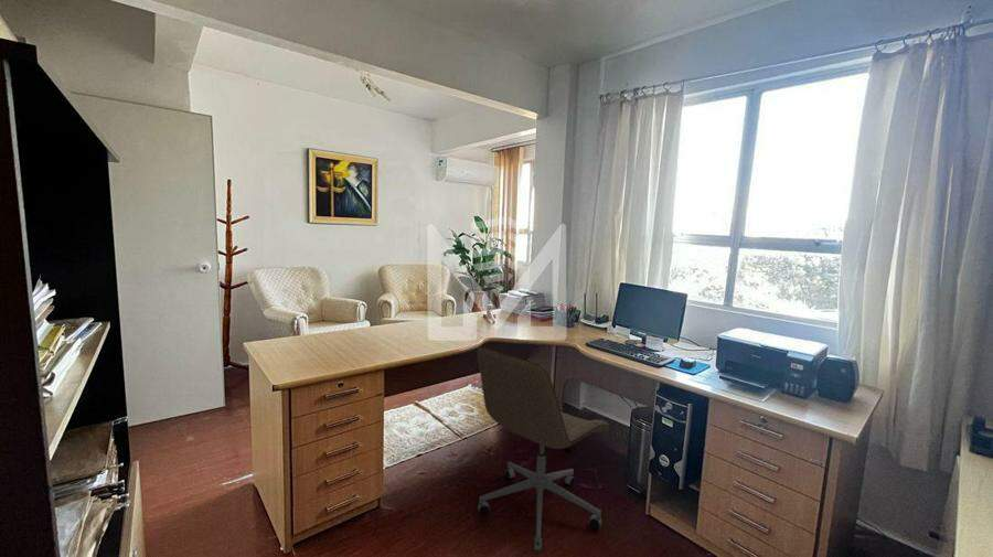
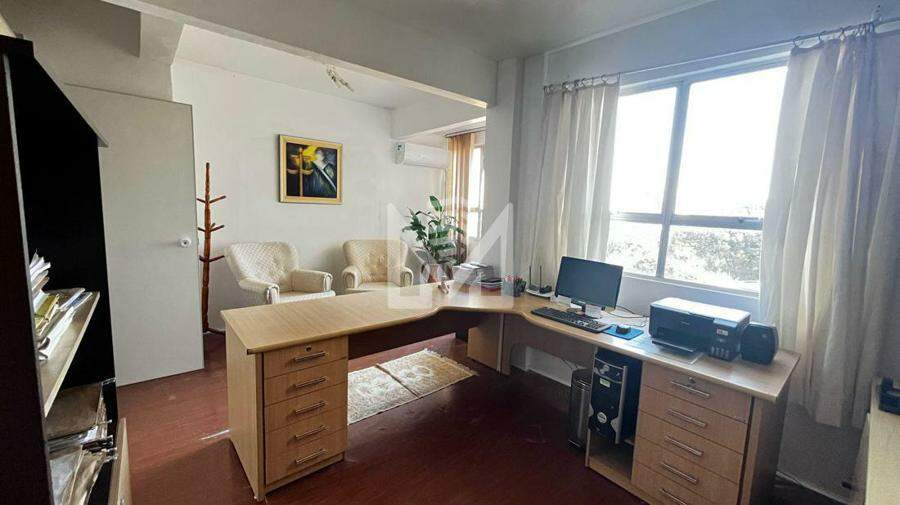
- office chair (542, 427)
